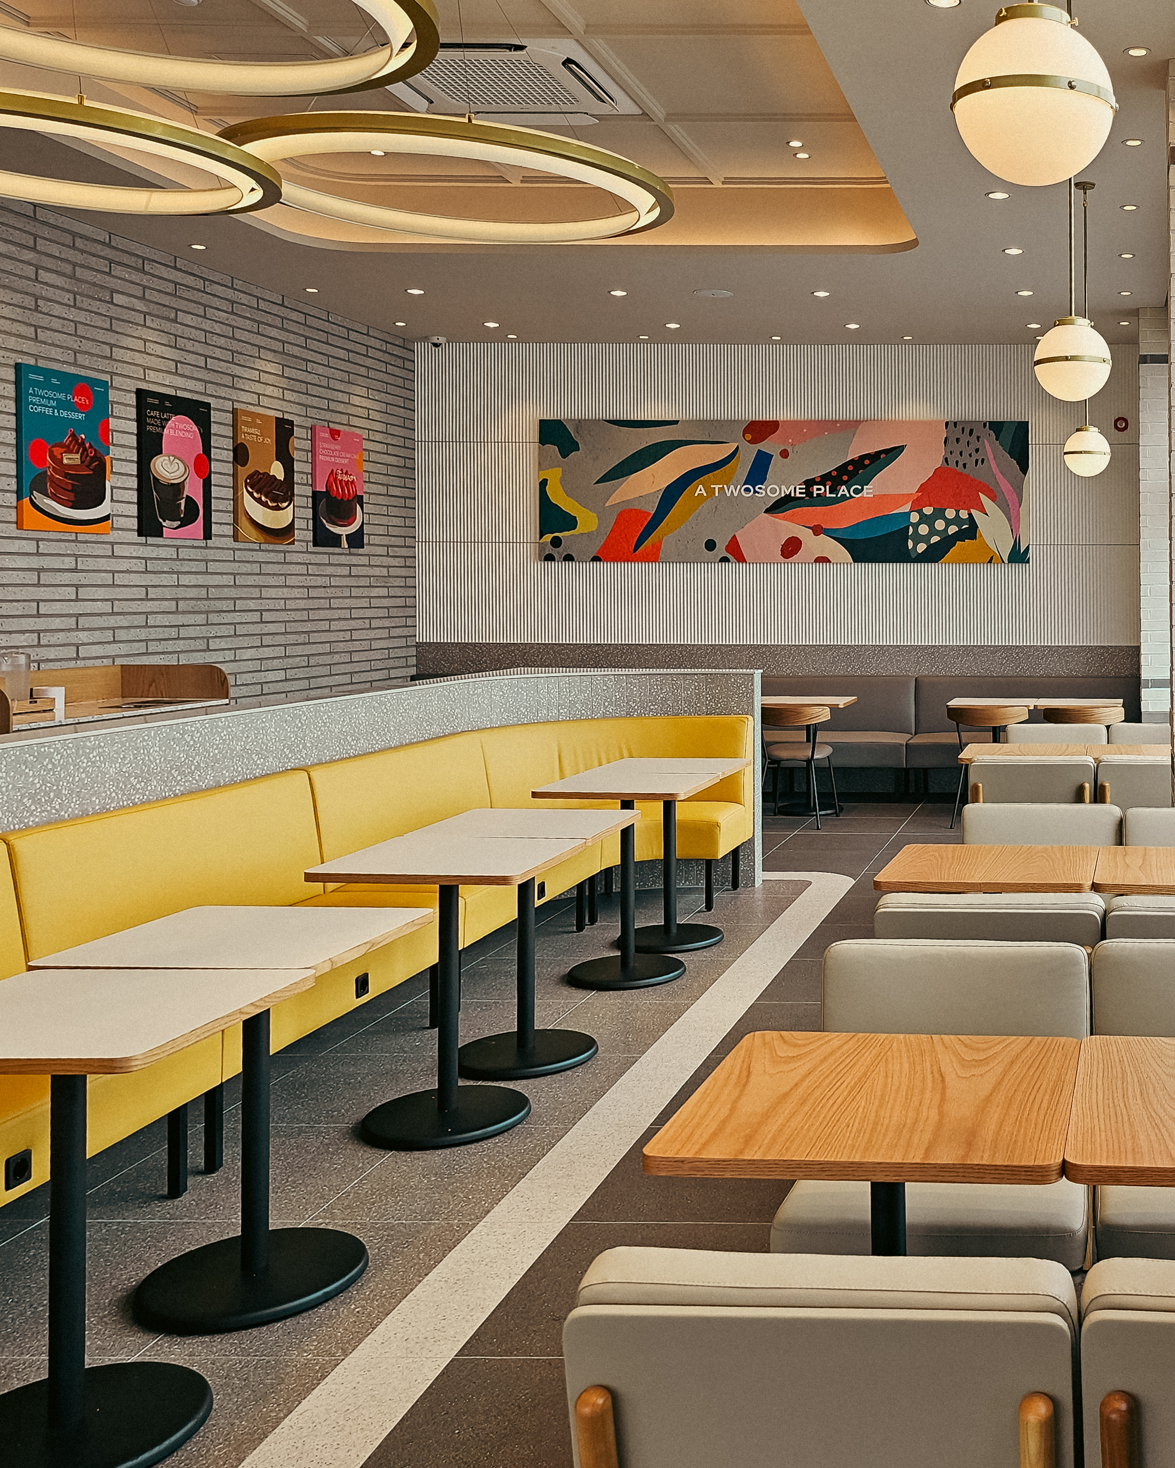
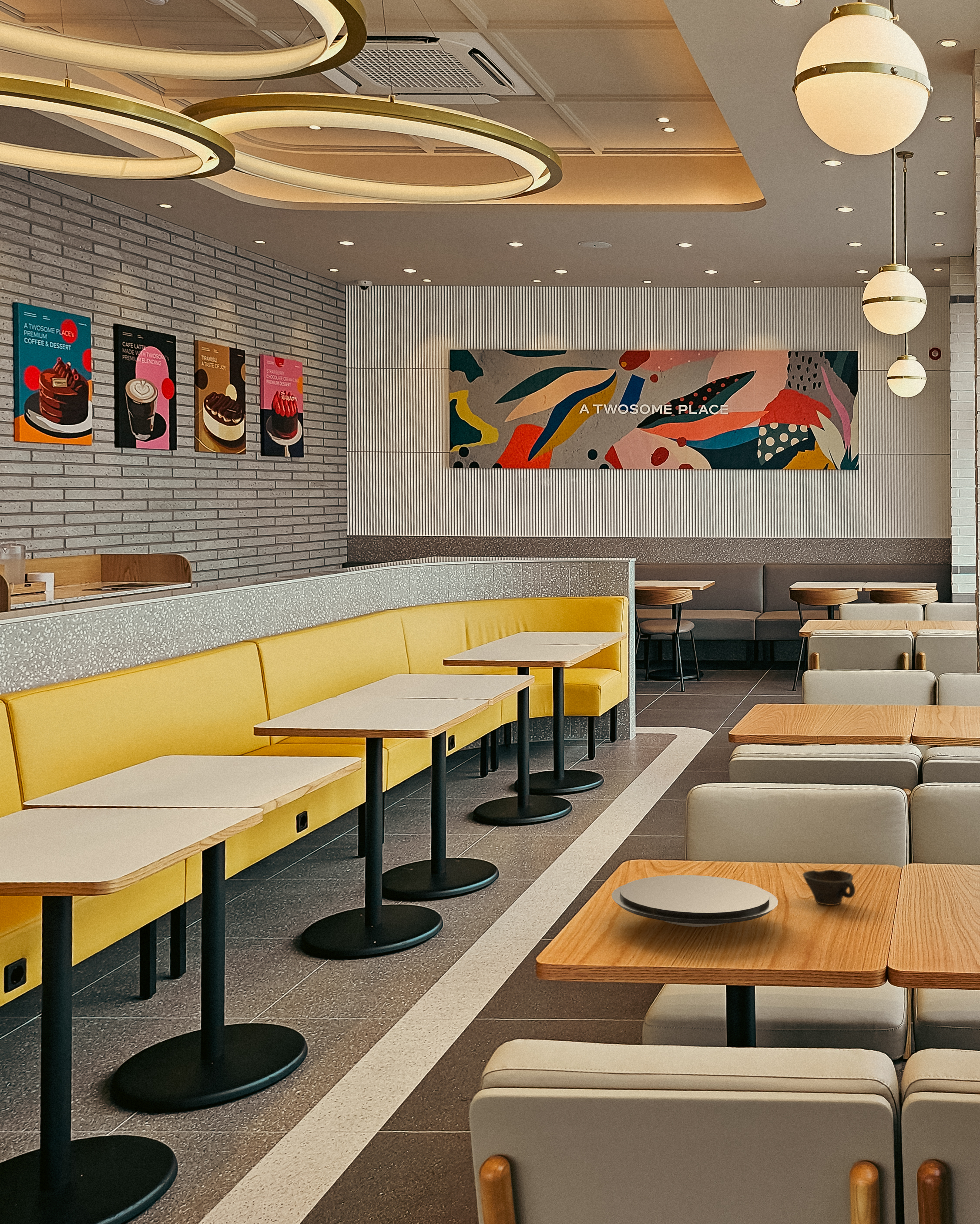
+ plate (694, 908)
+ cup (830, 889)
